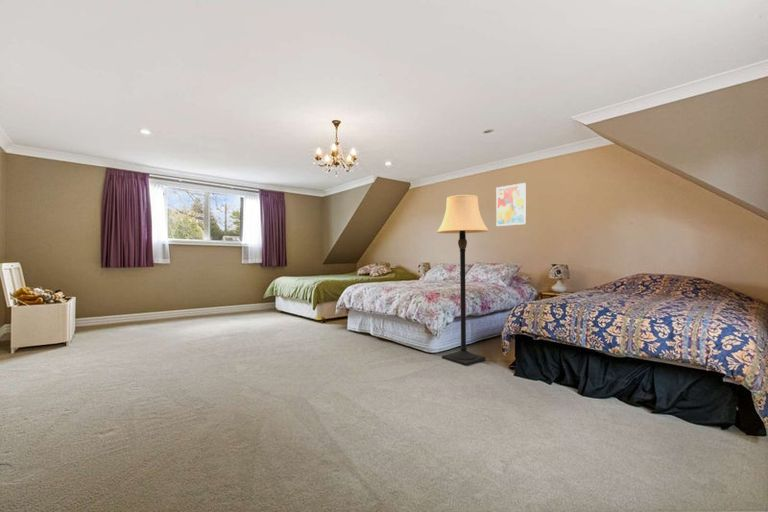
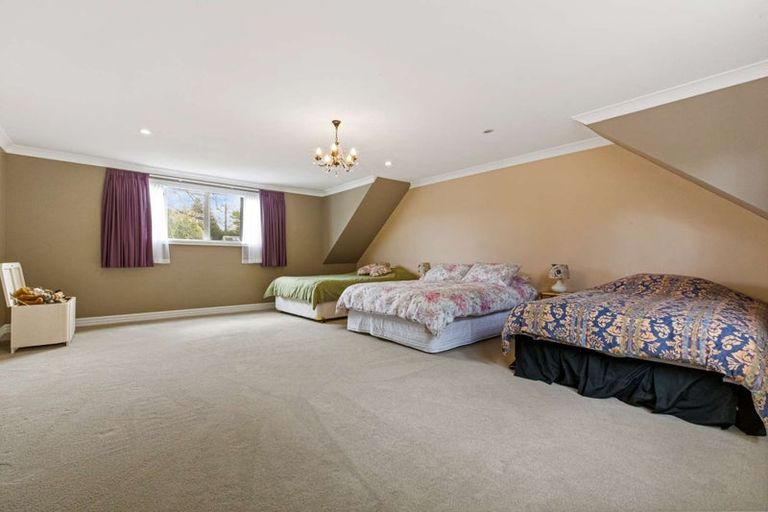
- lamp (462, 278)
- wall art (510, 205)
